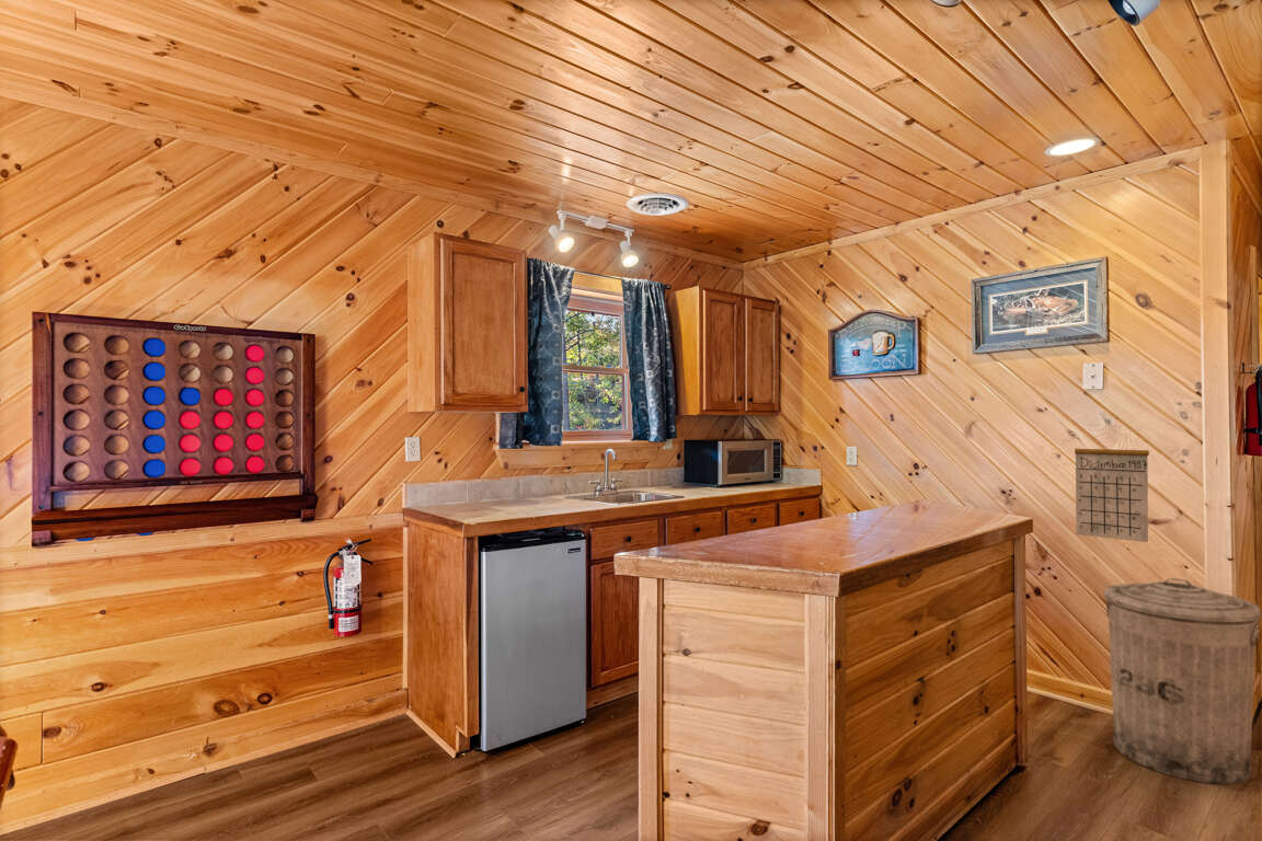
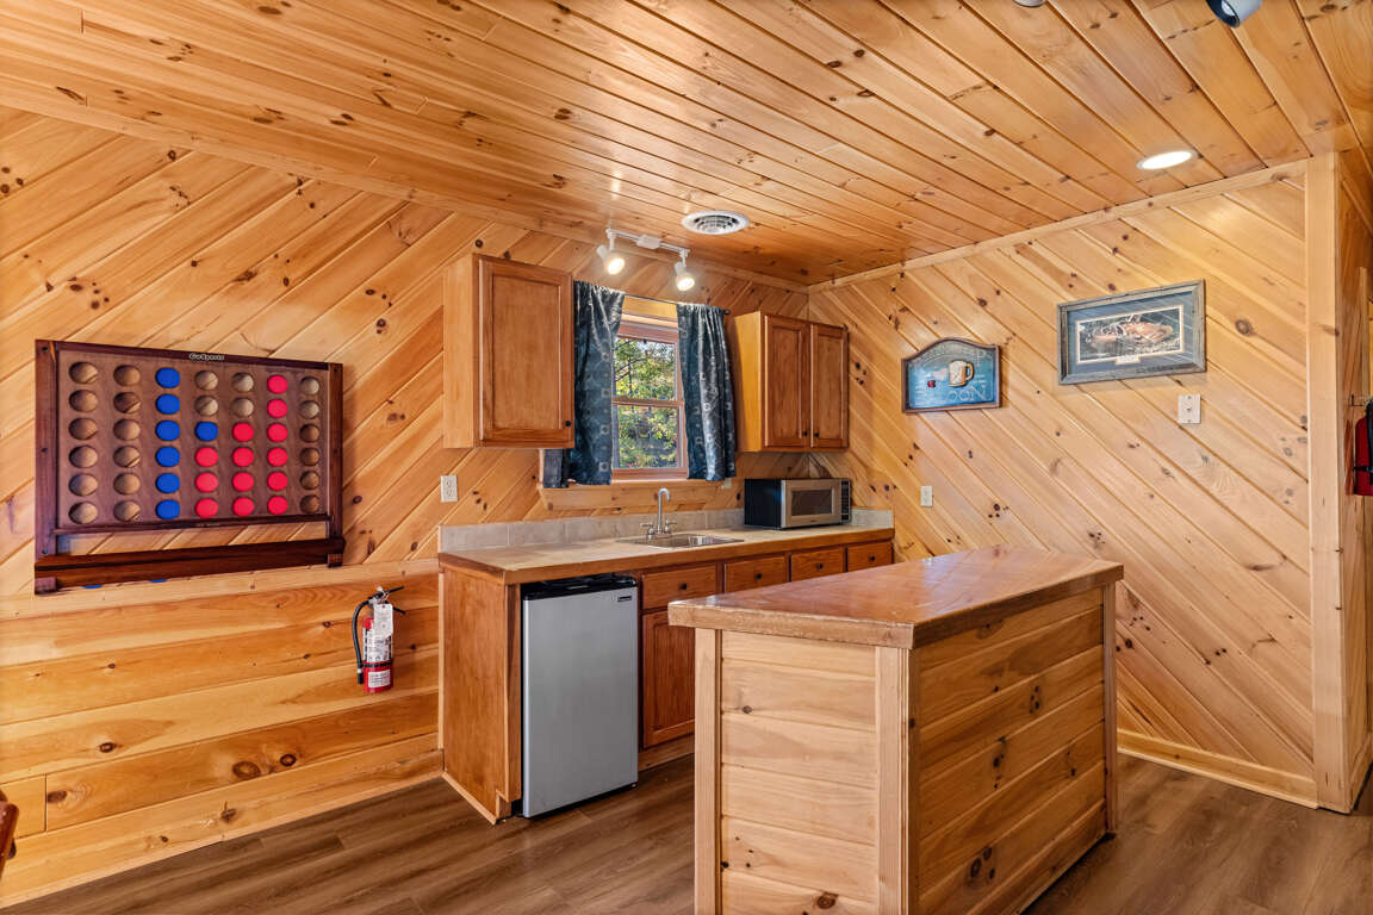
- trash can (1178, 667)
- calendar (1111, 483)
